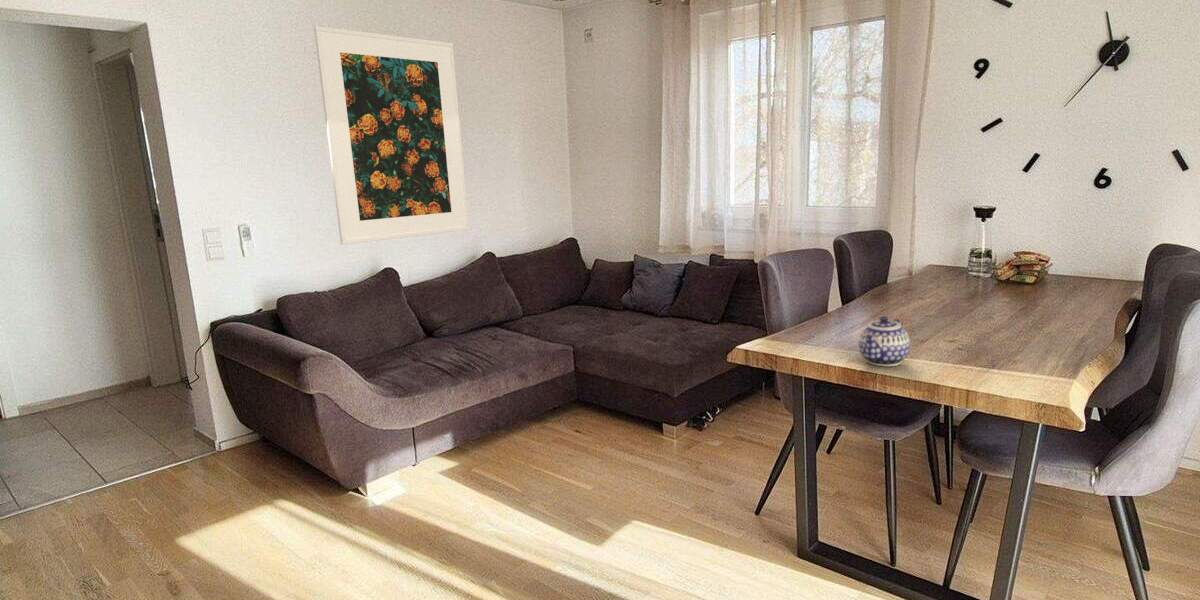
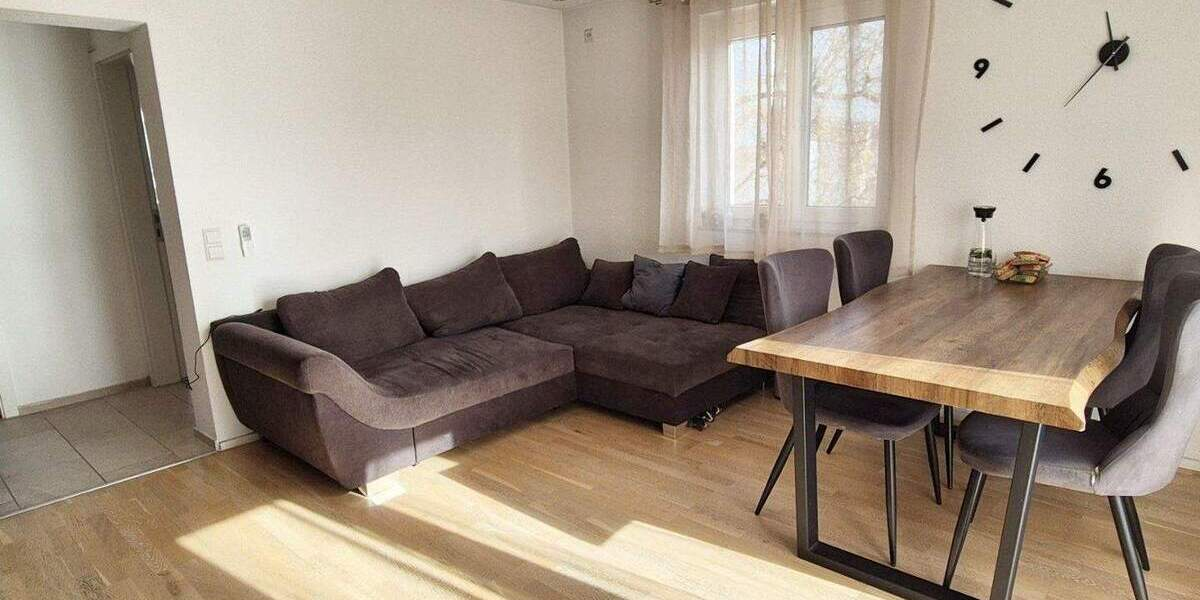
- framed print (399, 138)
- teapot (884, 339)
